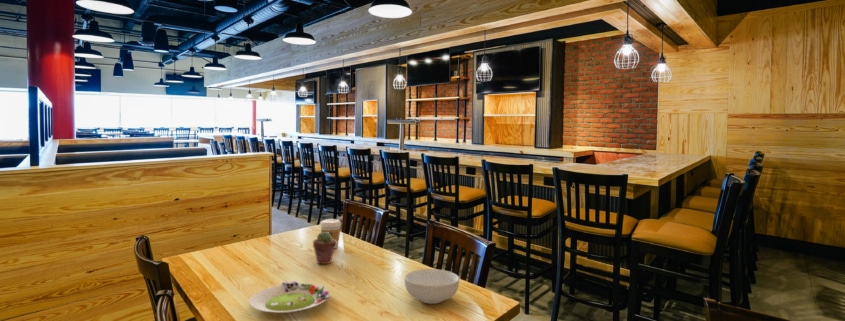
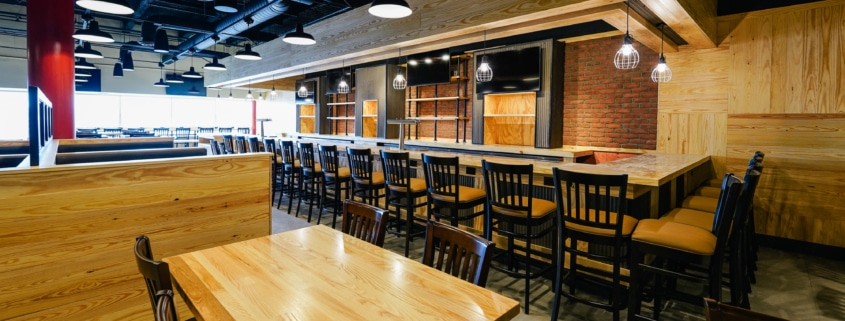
- coffee cup (330, 233)
- salad plate (290, 298)
- potted succulent (324, 246)
- cereal bowl (431, 287)
